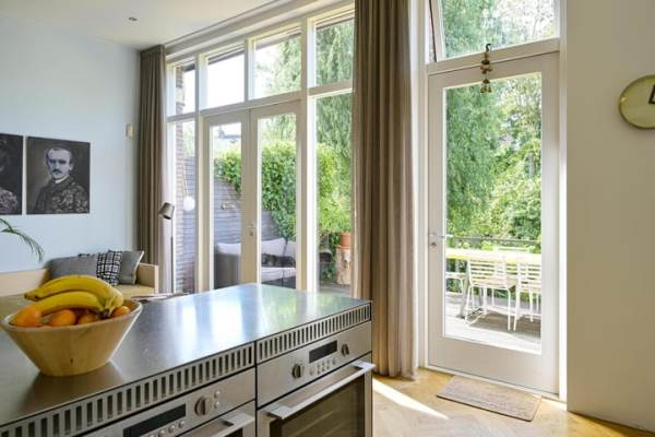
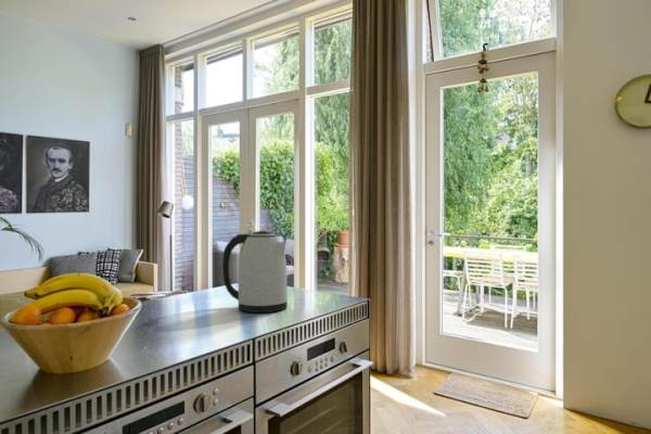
+ kettle (254, 268)
